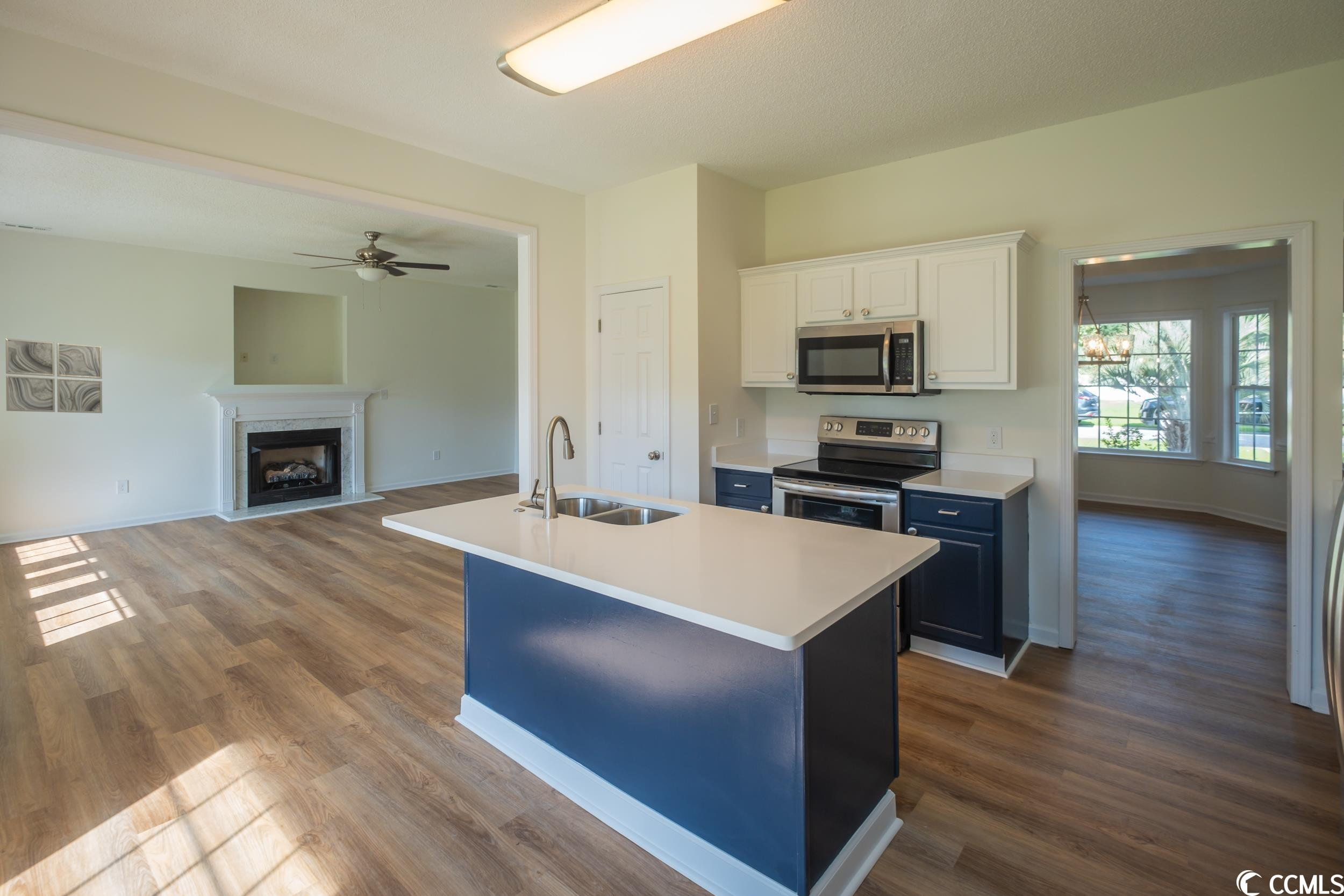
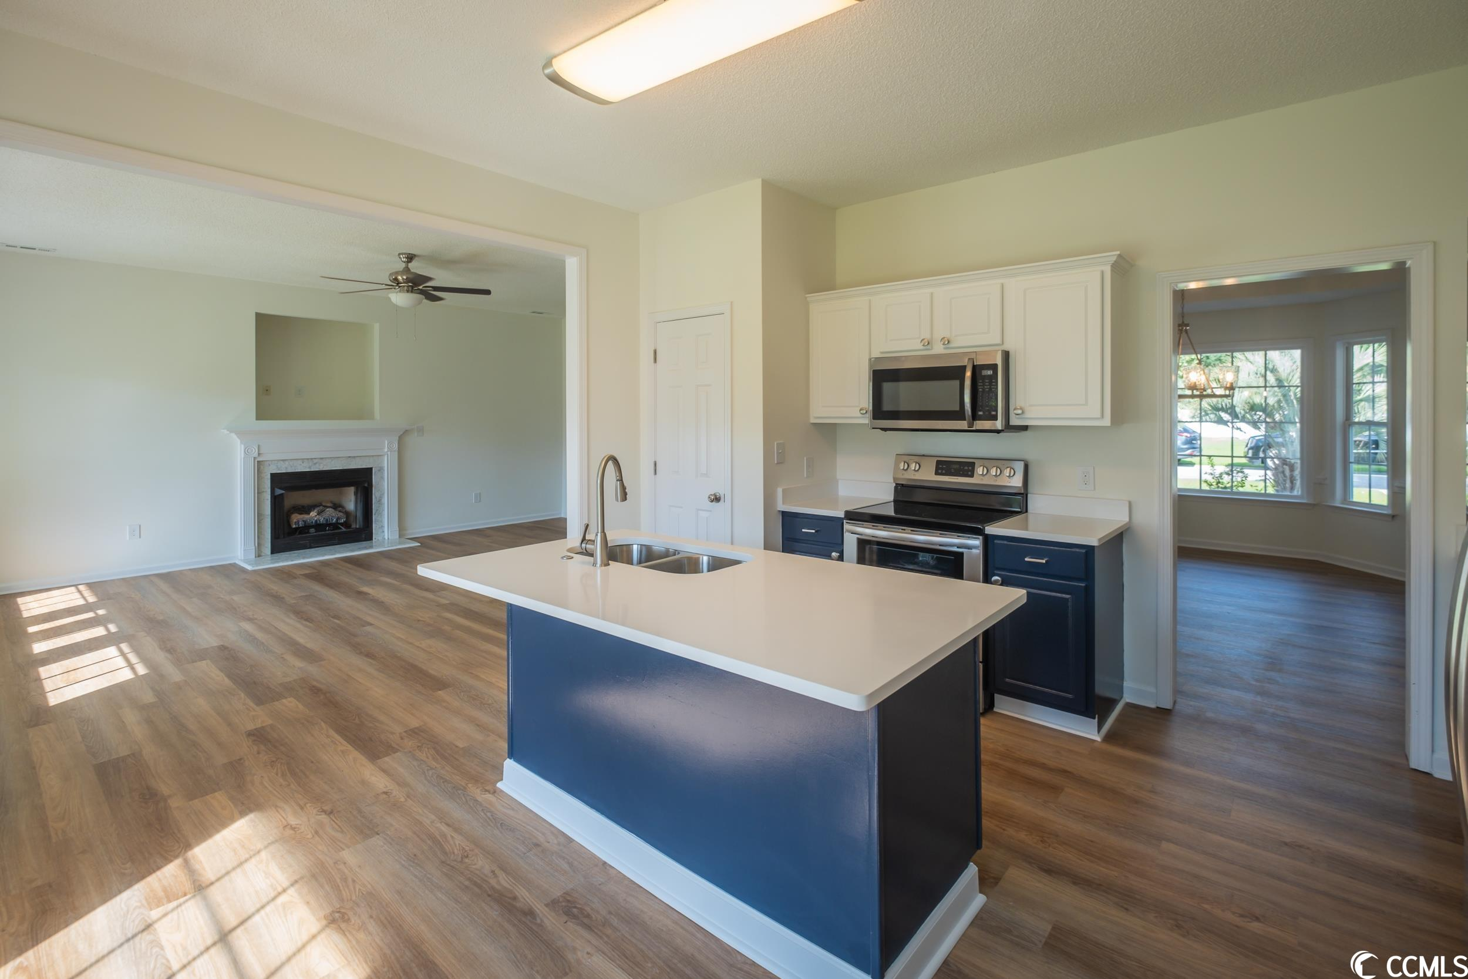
- wall art (57, 376)
